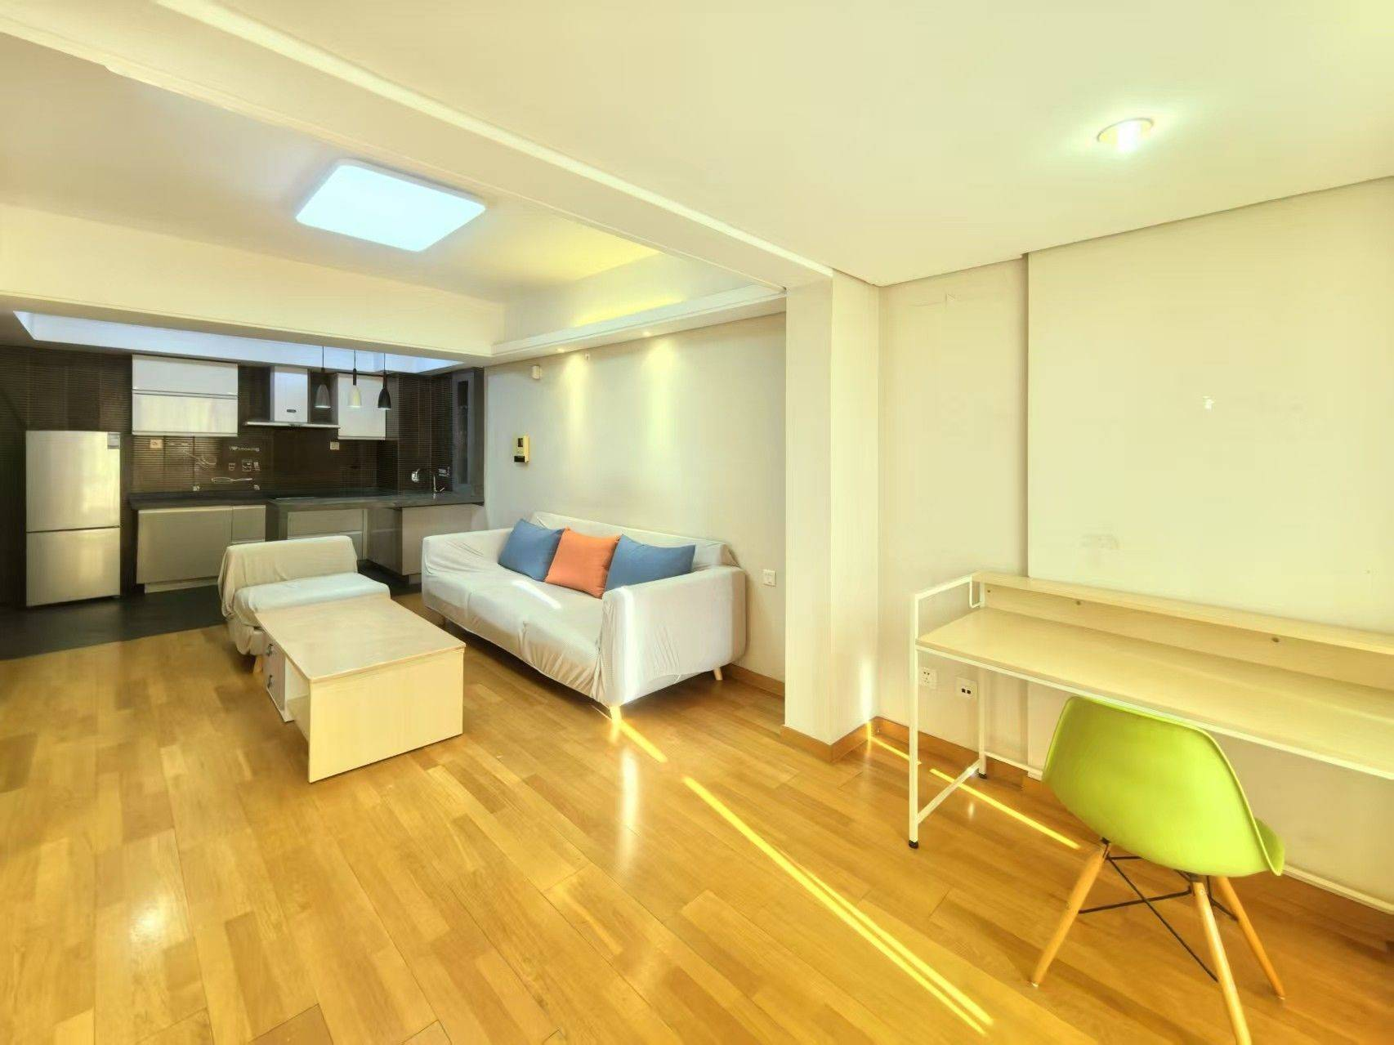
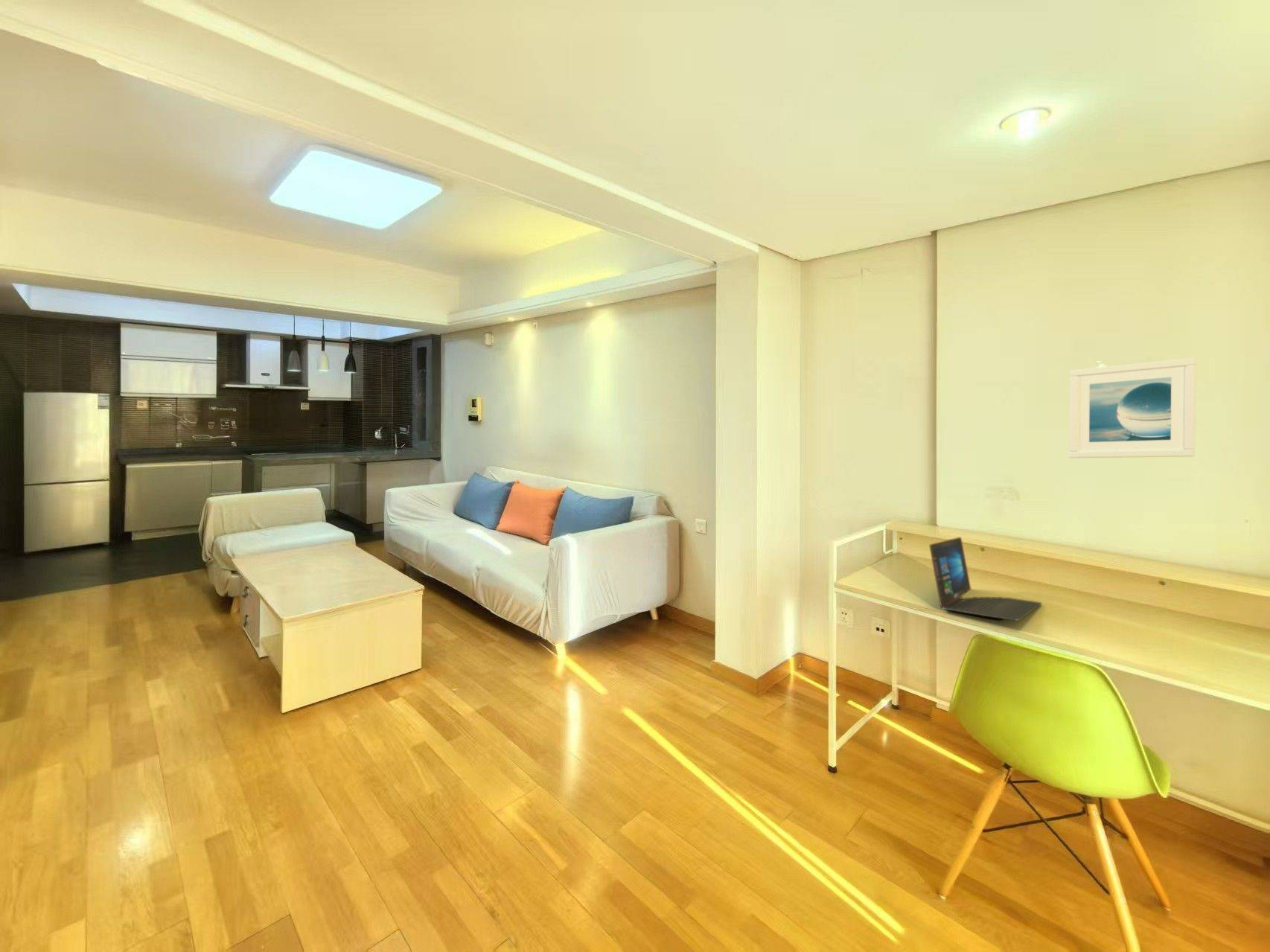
+ laptop (969, 578)
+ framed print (1129, 411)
